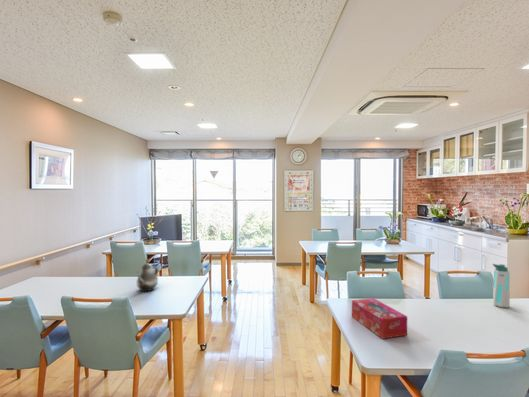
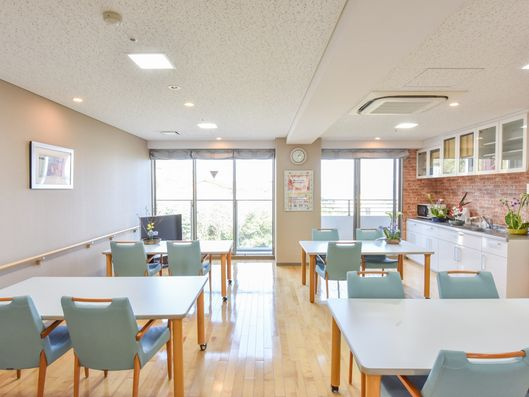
- teapot (147, 274)
- water bottle (500, 285)
- tissue box (377, 316)
